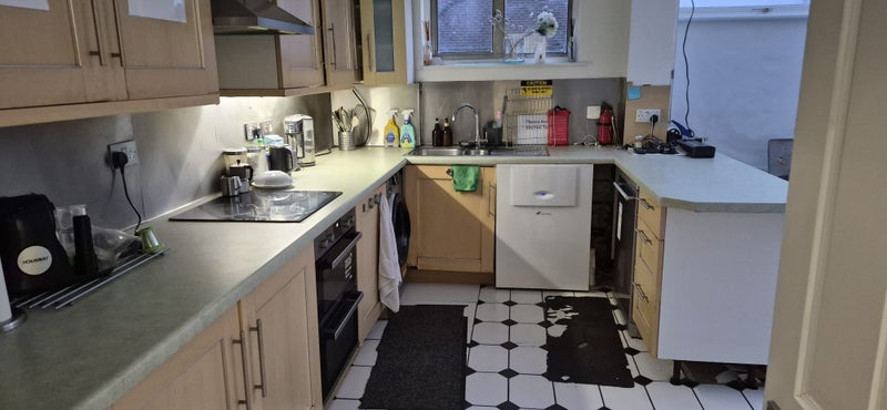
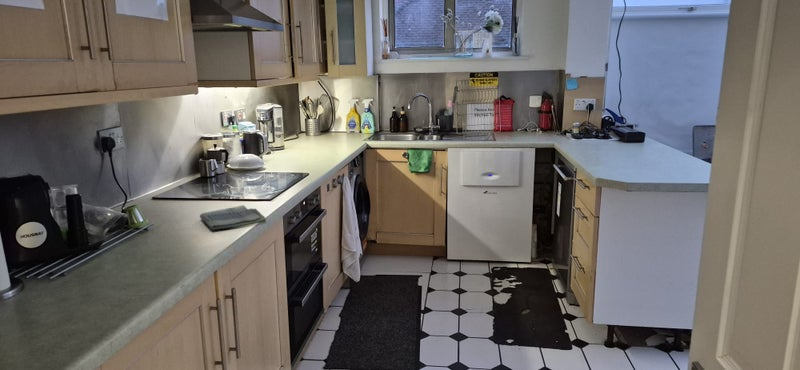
+ dish towel (233, 216)
